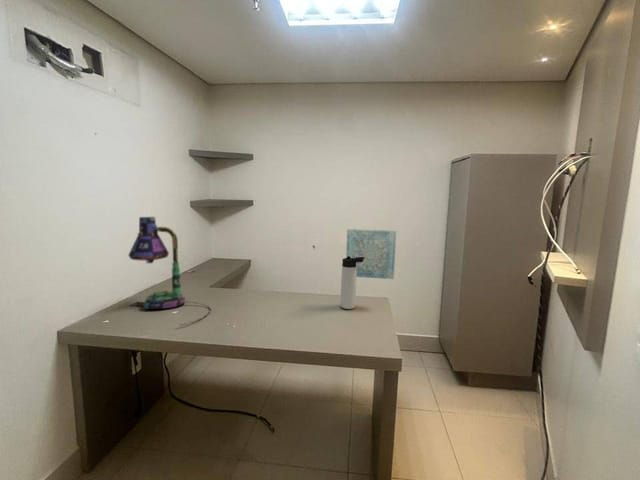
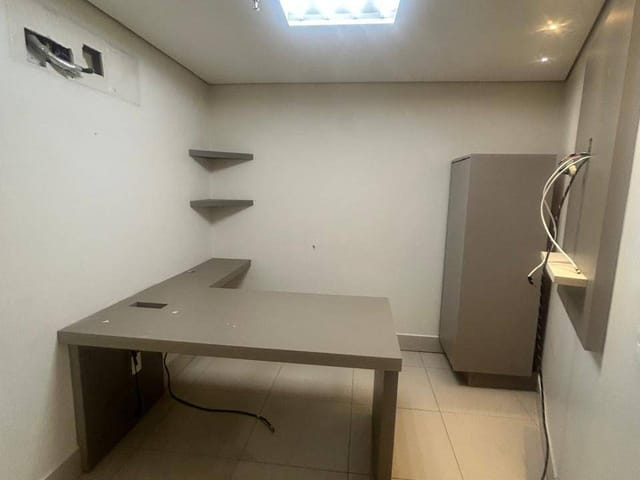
- wall art (370, 253)
- thermos bottle (352, 282)
- desk lamp (172, 265)
